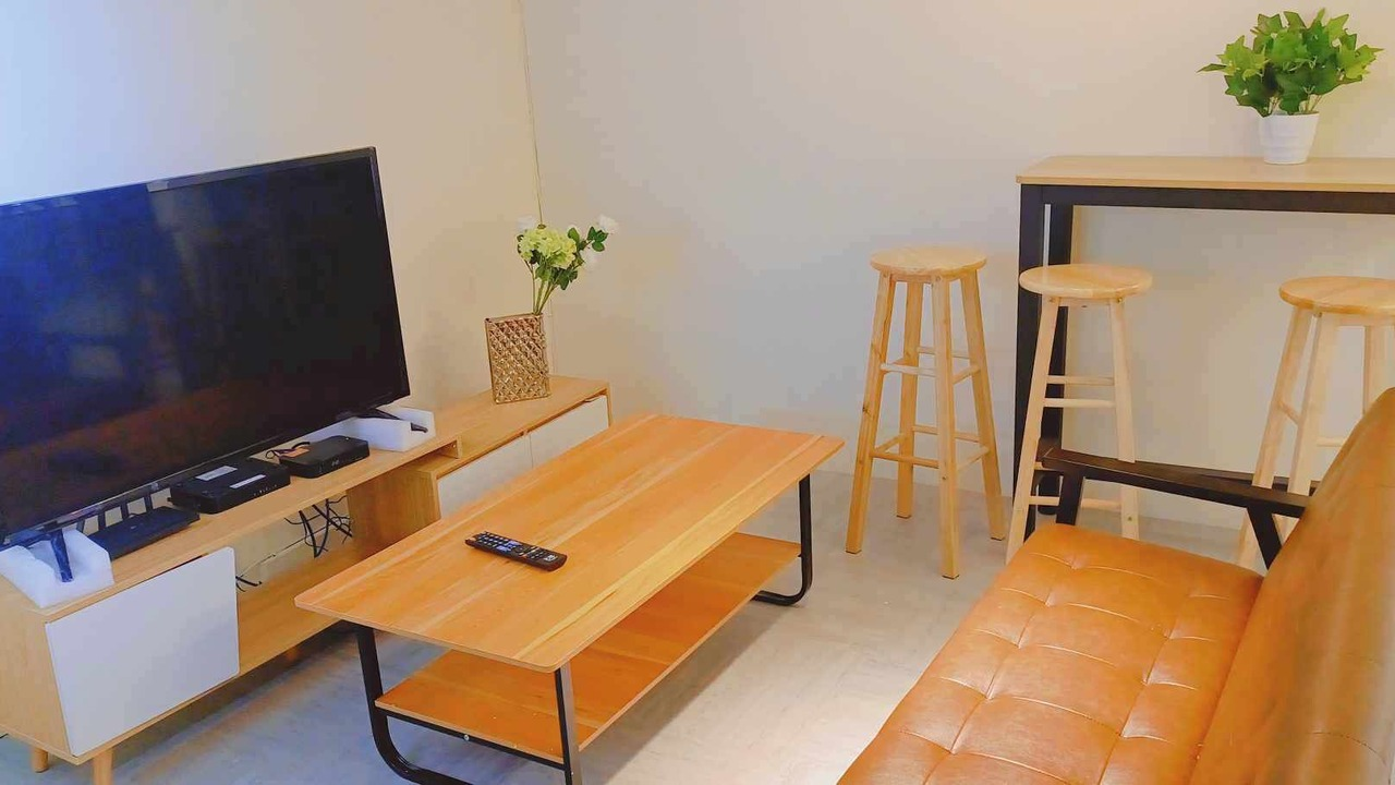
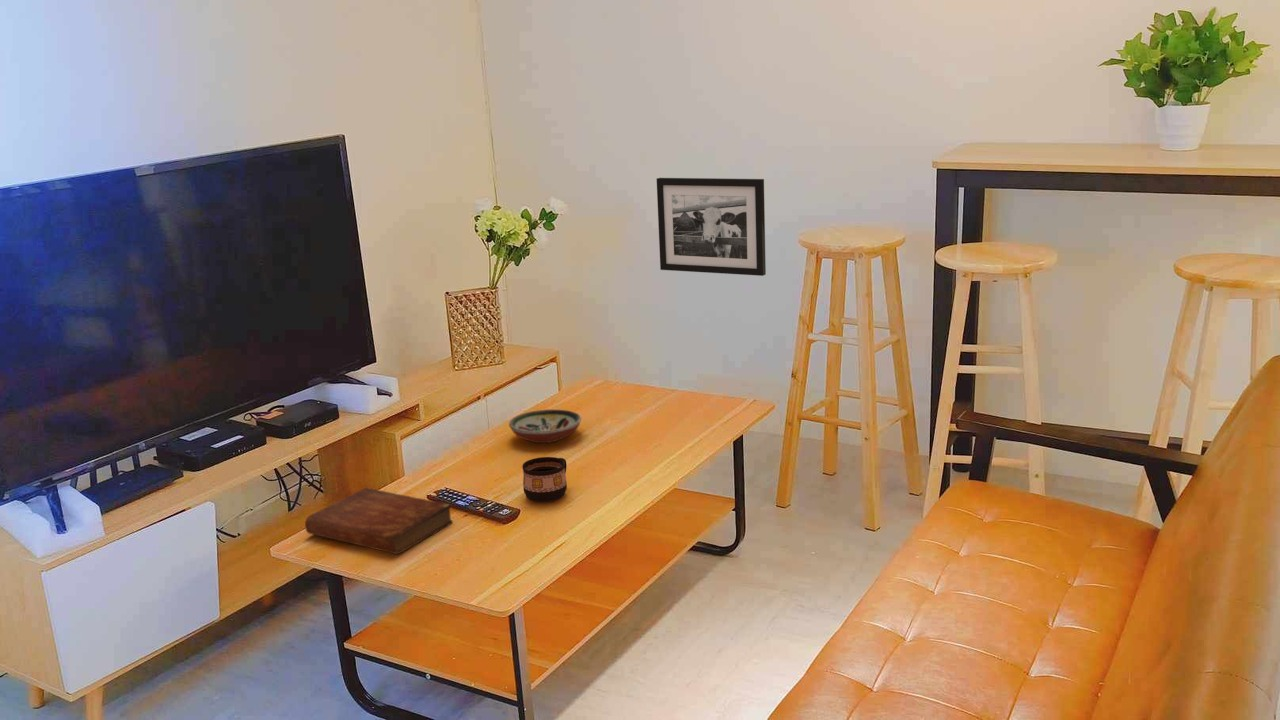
+ decorative bowl (545, 428)
+ bible (379, 520)
+ cup (547, 479)
+ picture frame (710, 225)
